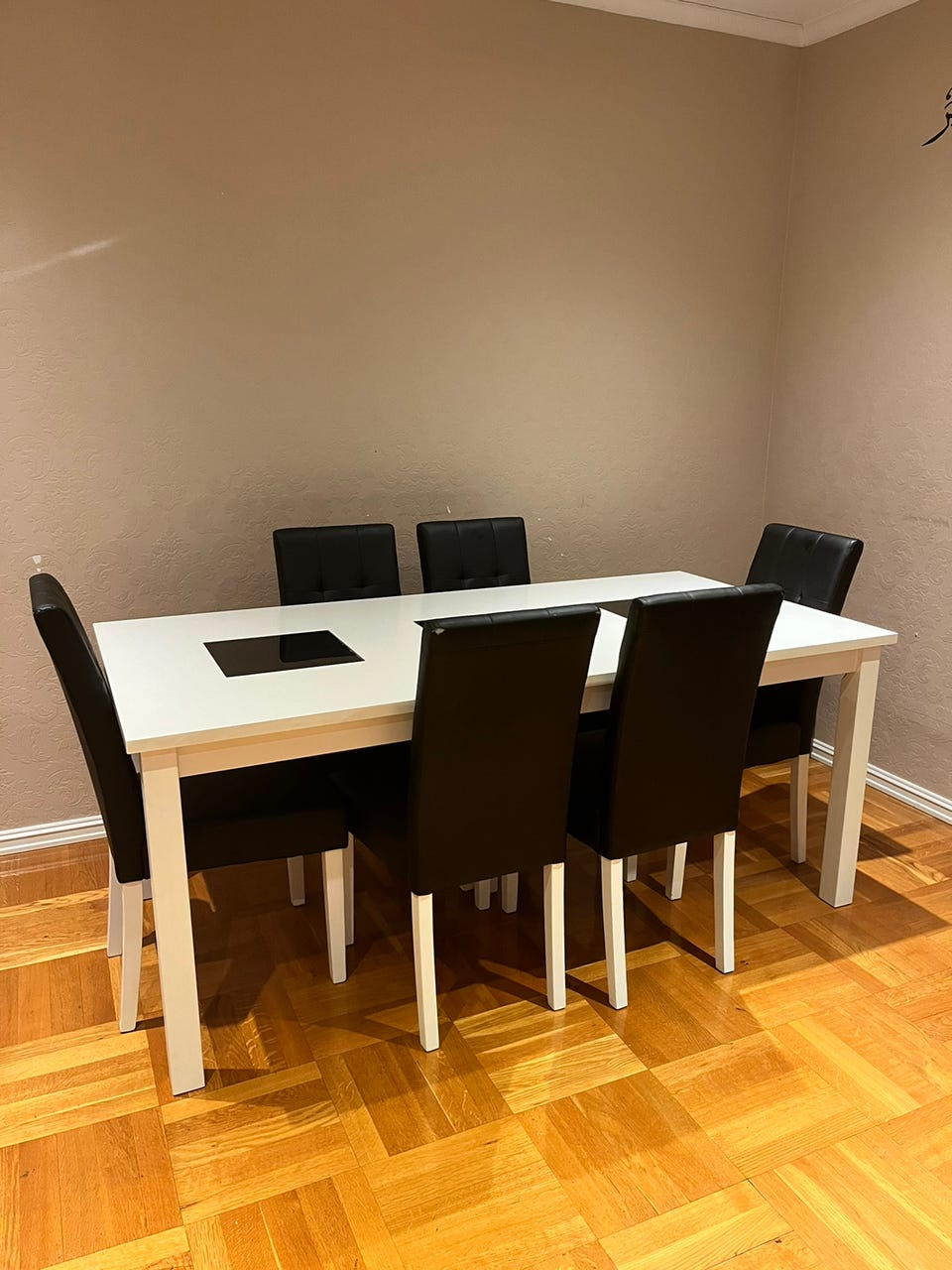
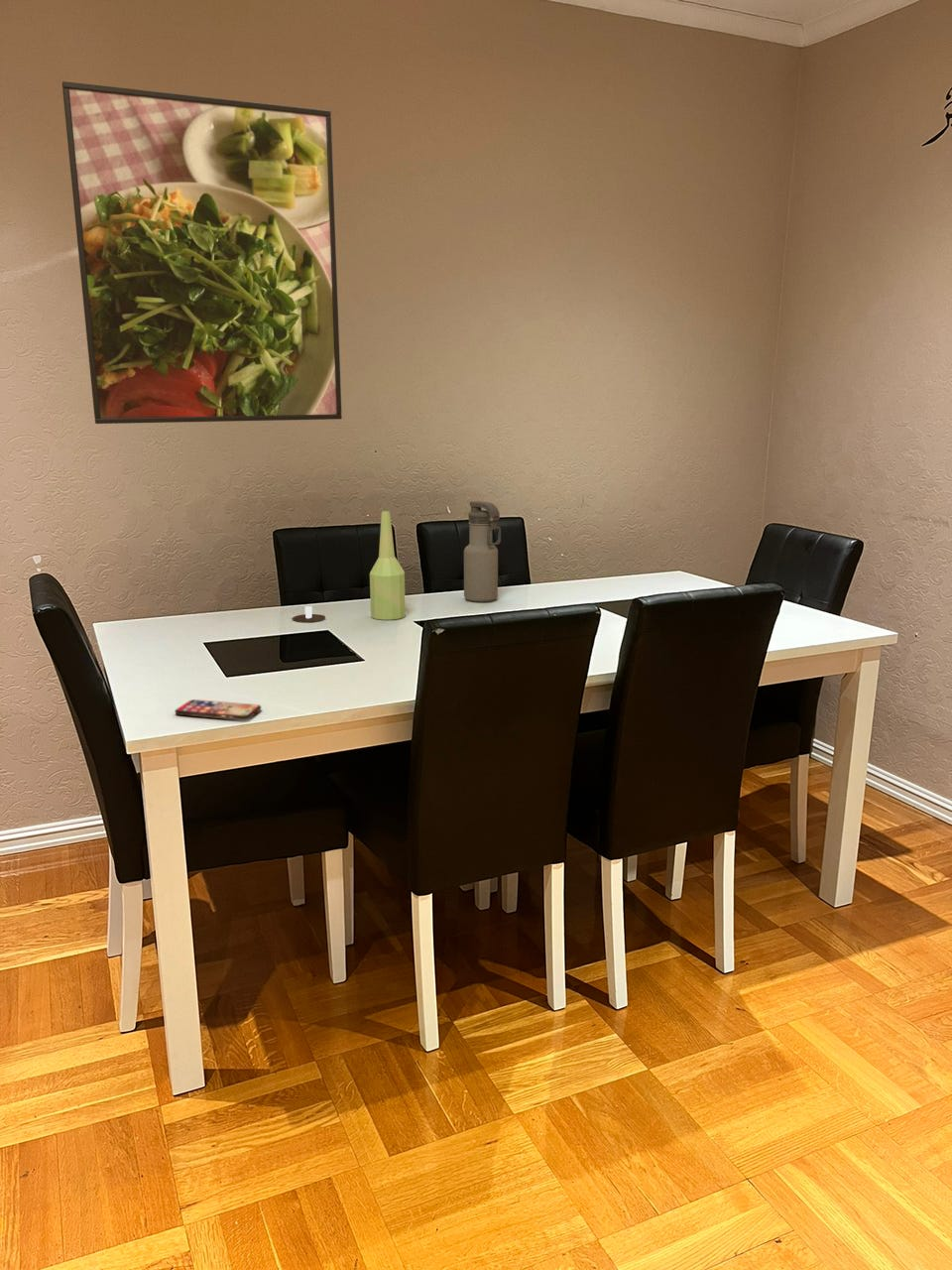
+ water bottle (481, 551)
+ candle (305, 613)
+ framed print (213, 265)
+ smartphone (218, 709)
+ bottle (387, 564)
